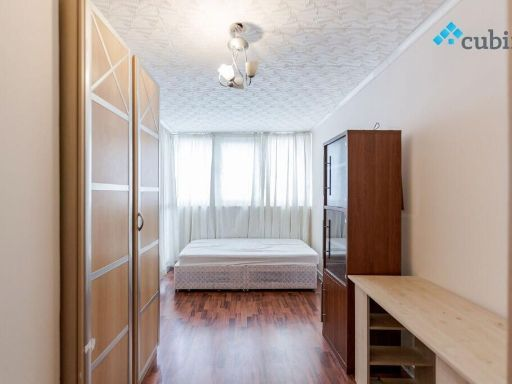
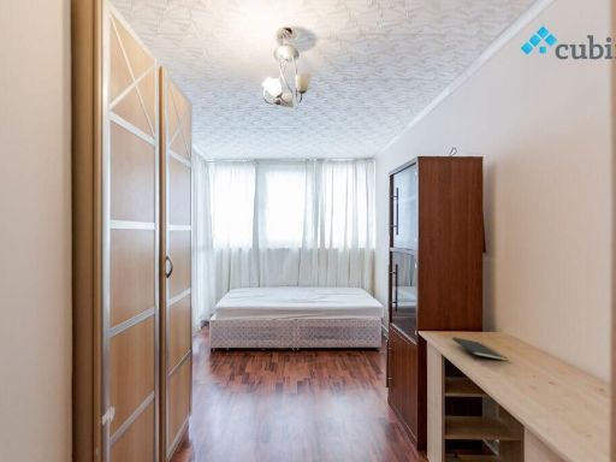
+ notepad (478, 348)
